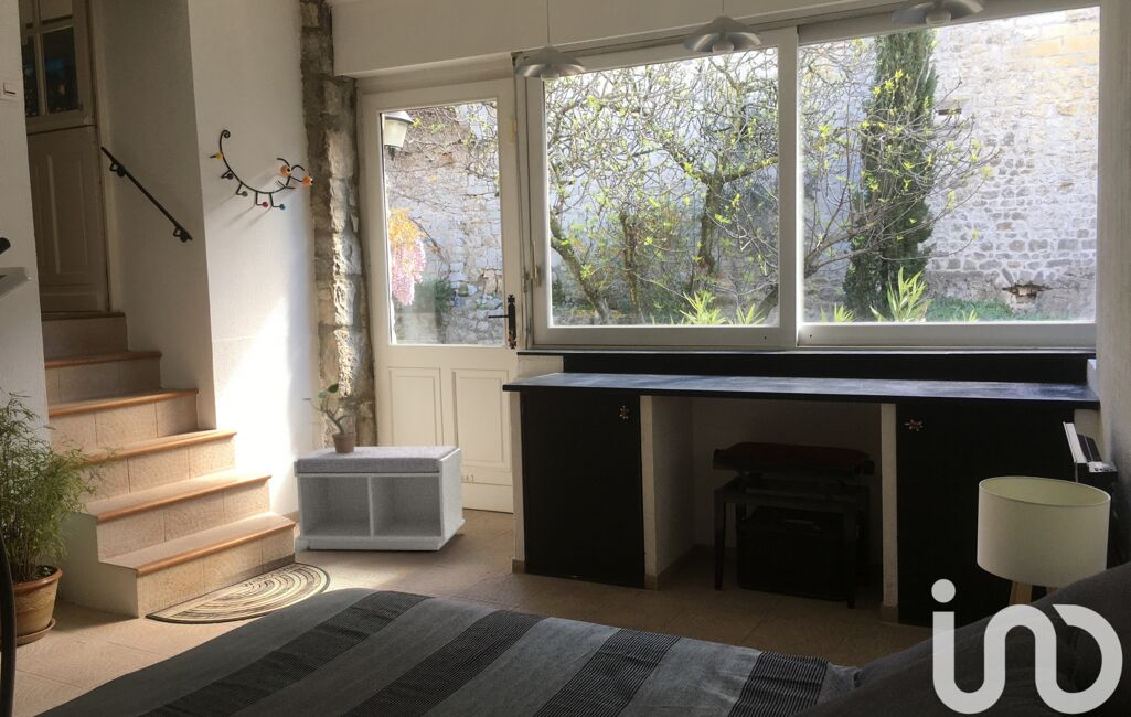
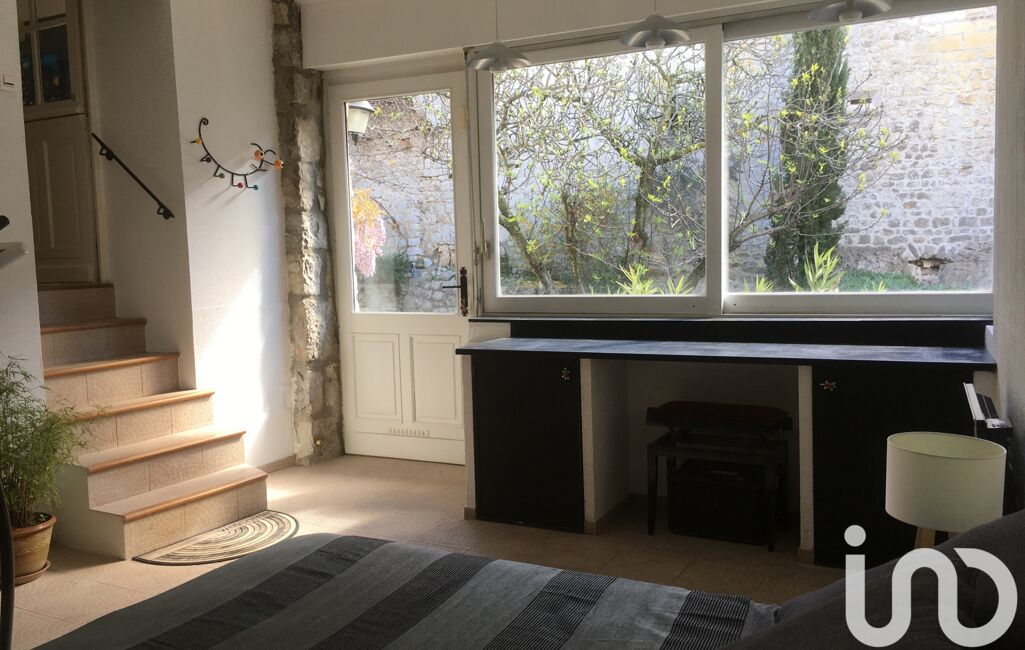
- potted plant (339, 417)
- bench (381, 495)
